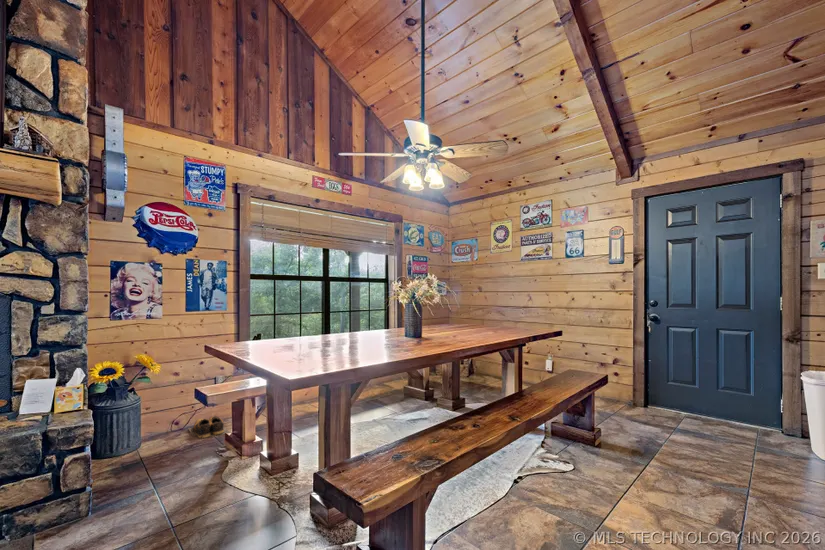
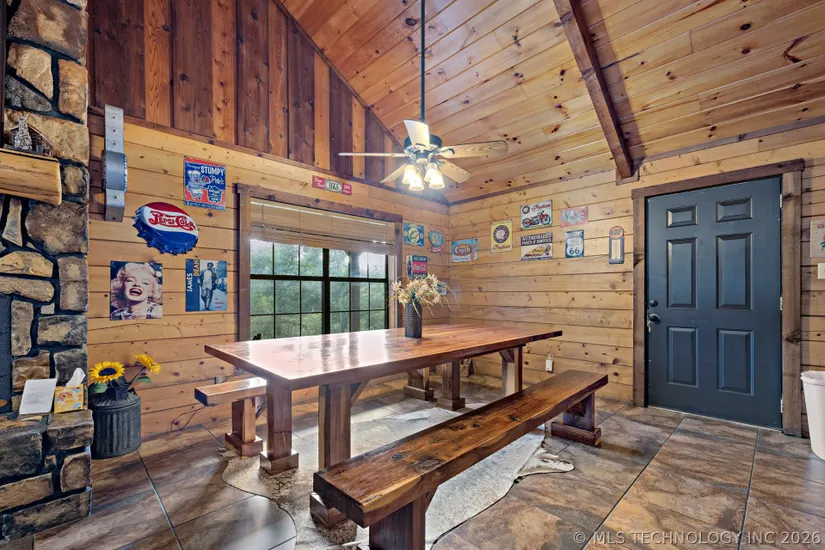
- shoes (208, 424)
